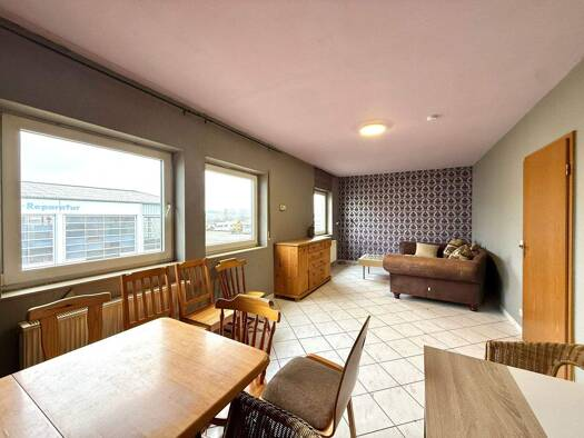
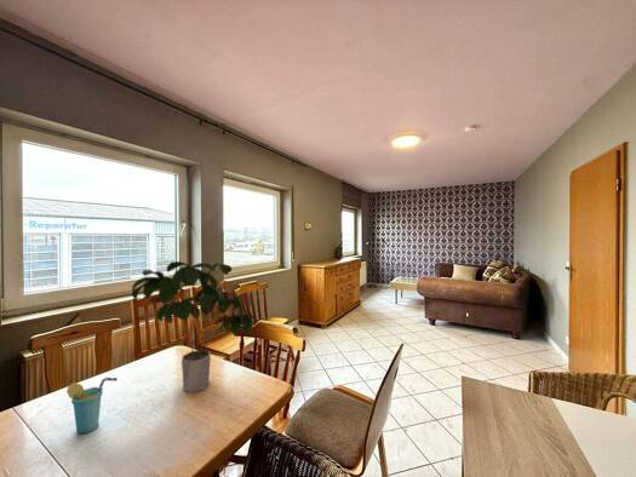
+ cup (91, 403)
+ potted plant (196, 323)
